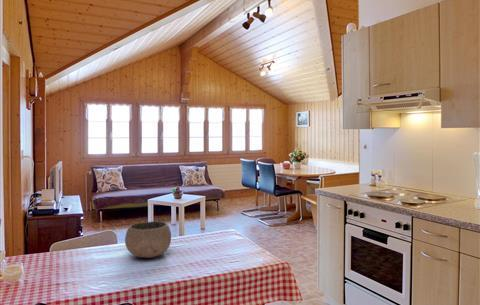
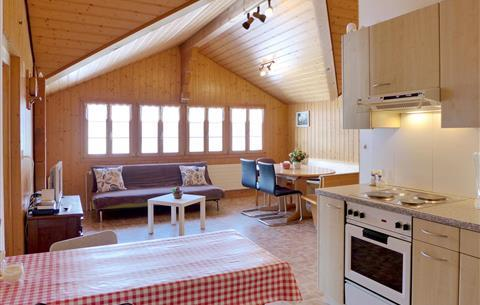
- bowl (148, 239)
